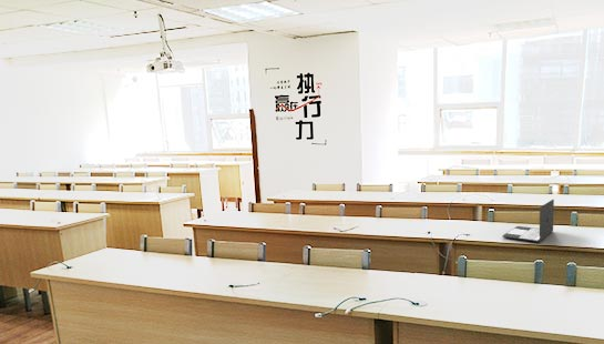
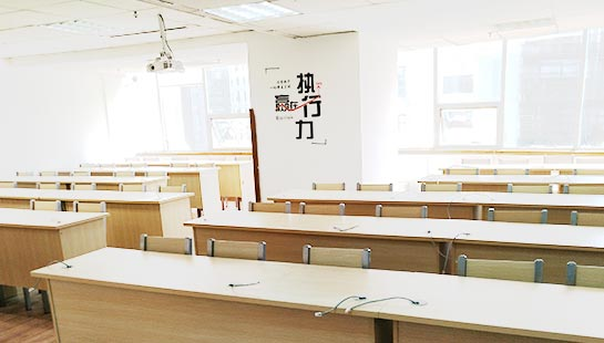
- laptop (524, 226)
